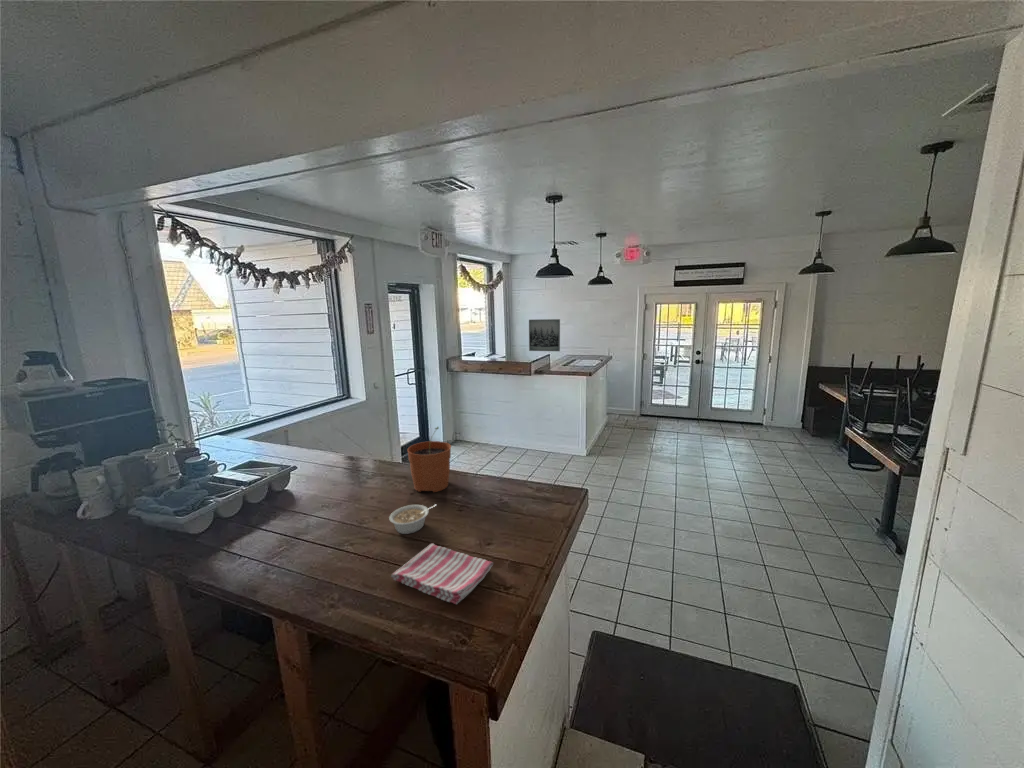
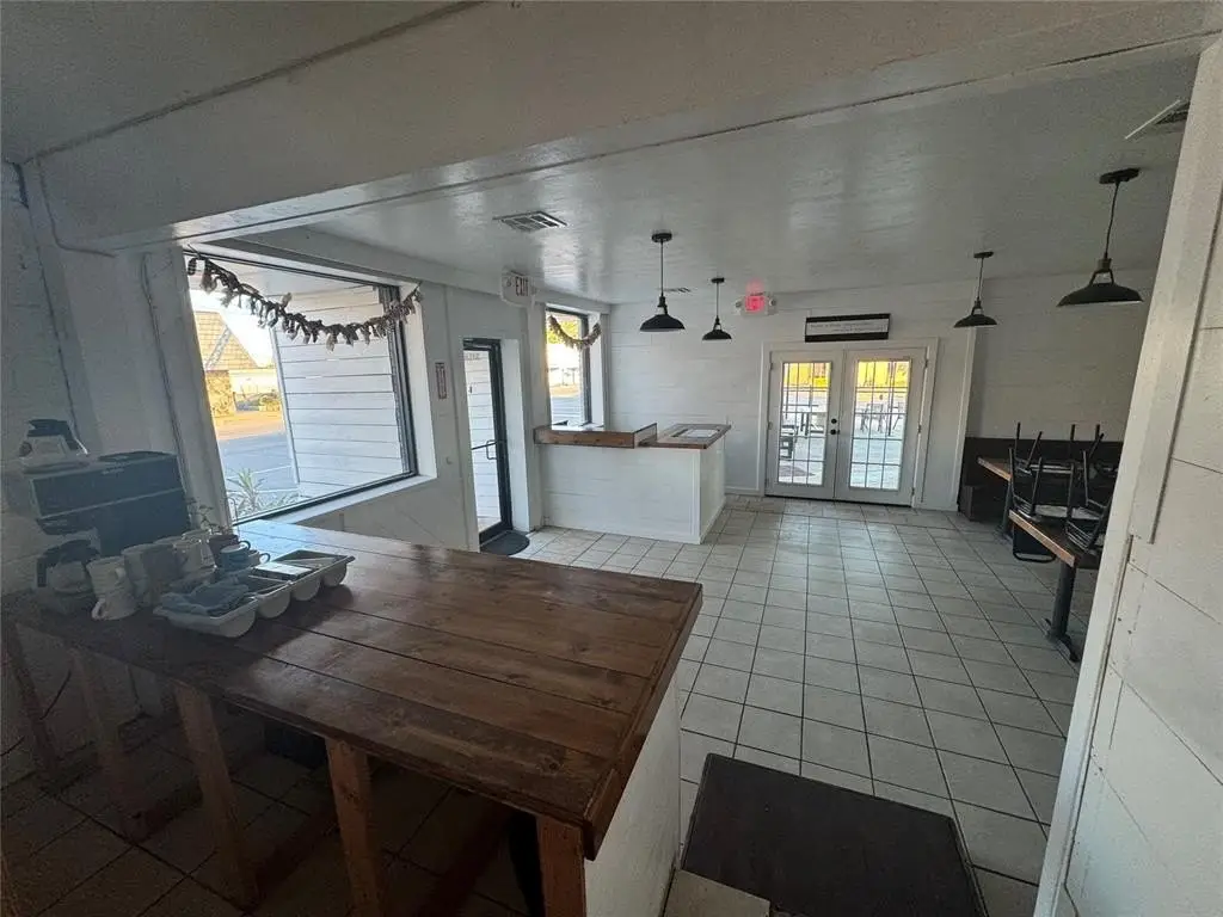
- dish towel (443, 568)
- plant pot (429, 457)
- legume (410, 518)
- wall art (544, 335)
